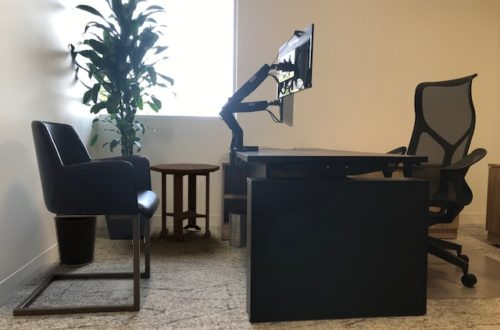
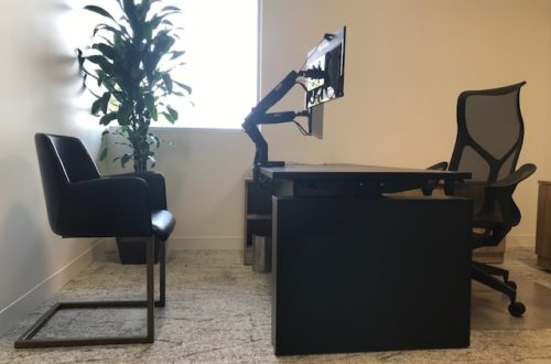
- wastebasket (76, 239)
- side table (188, 201)
